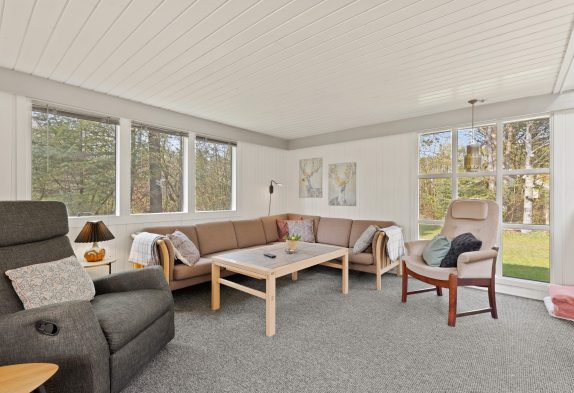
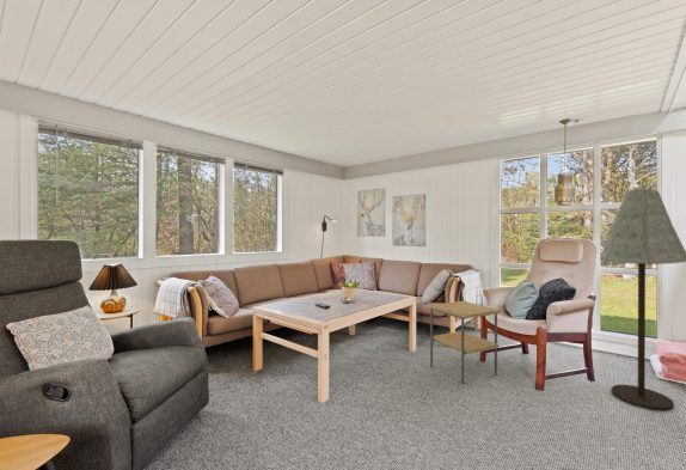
+ floor lamp (641, 294)
+ side table (464, 338)
